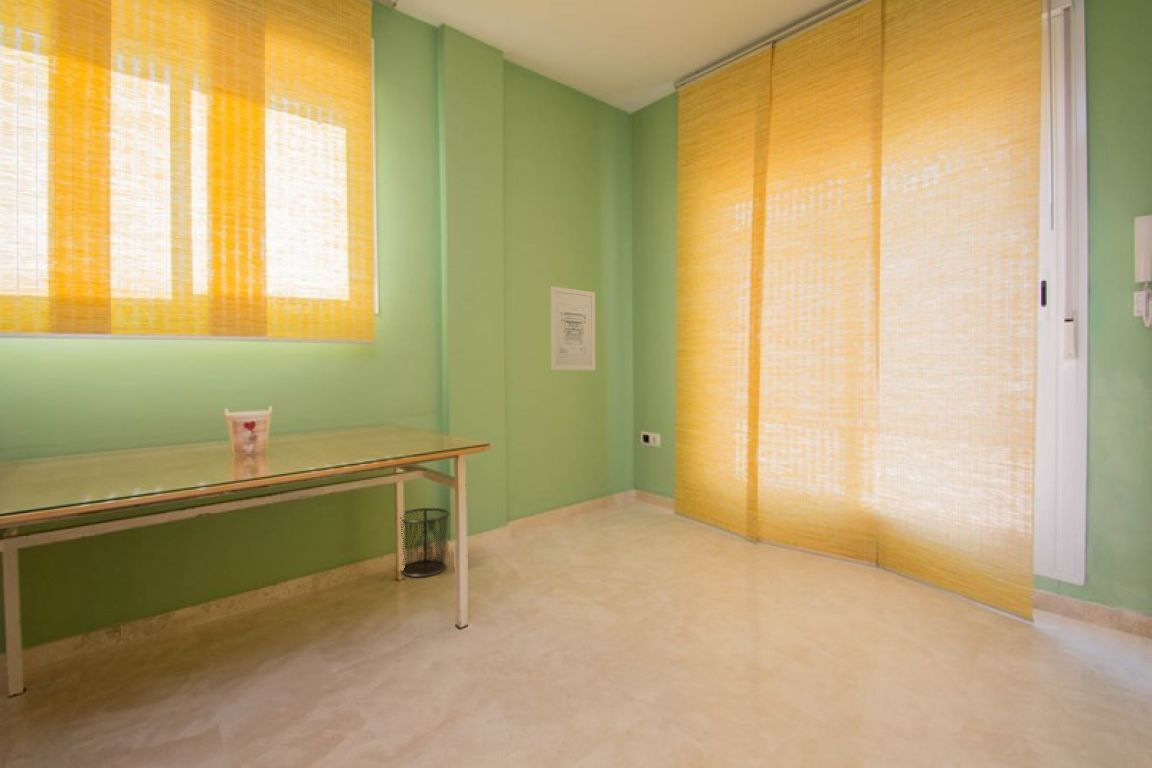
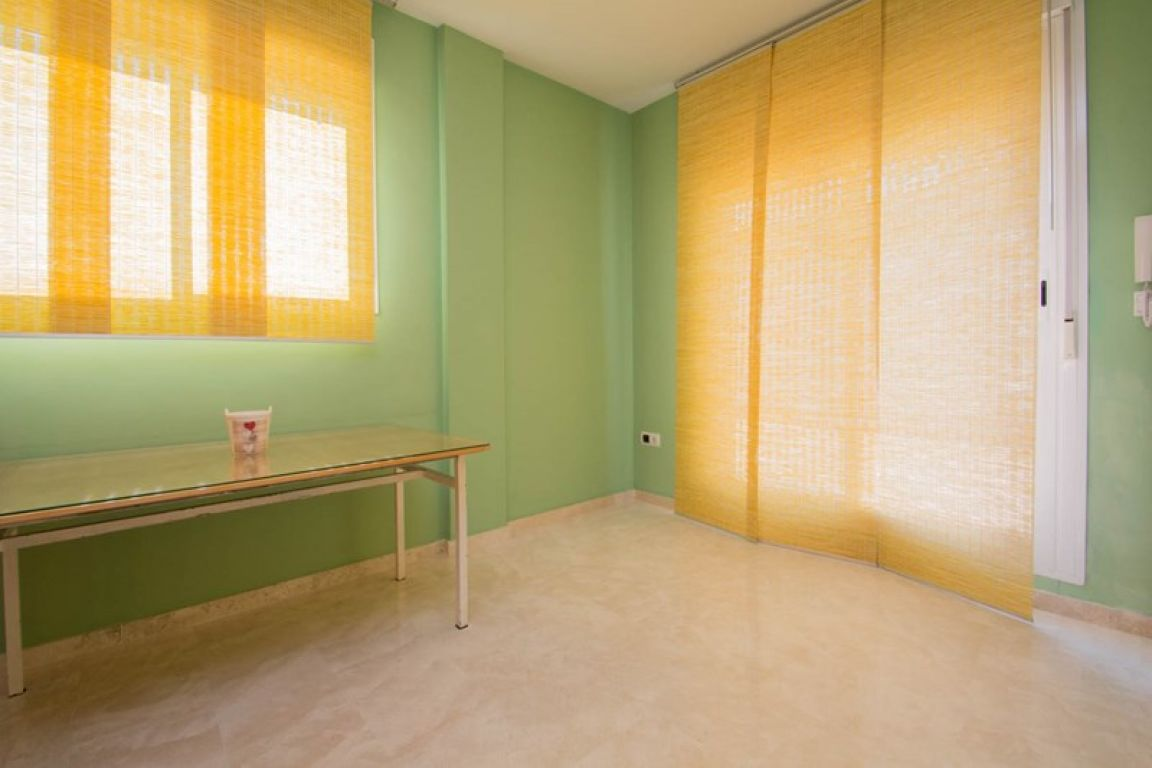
- wall art (573, 329)
- waste bin (423, 541)
